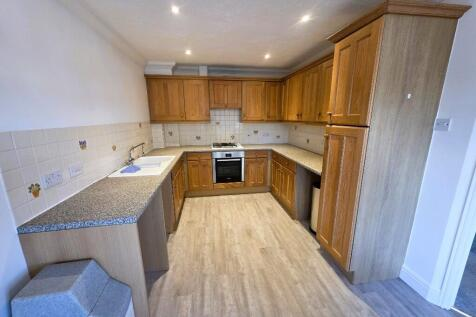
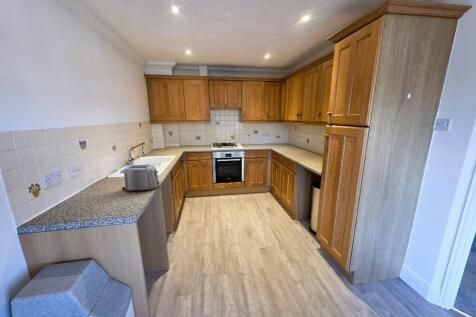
+ toaster (140, 177)
